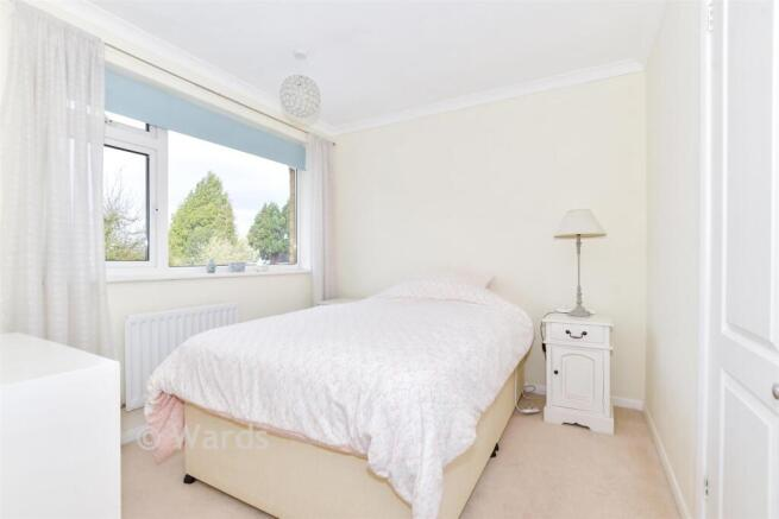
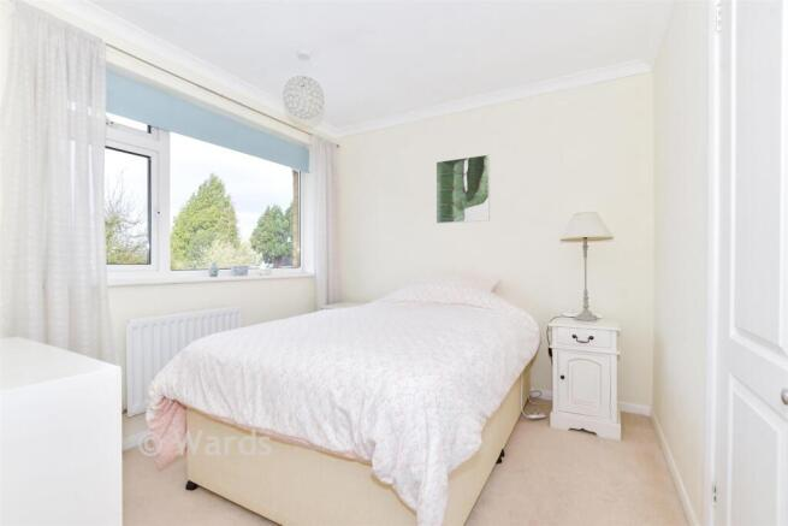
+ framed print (462, 190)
